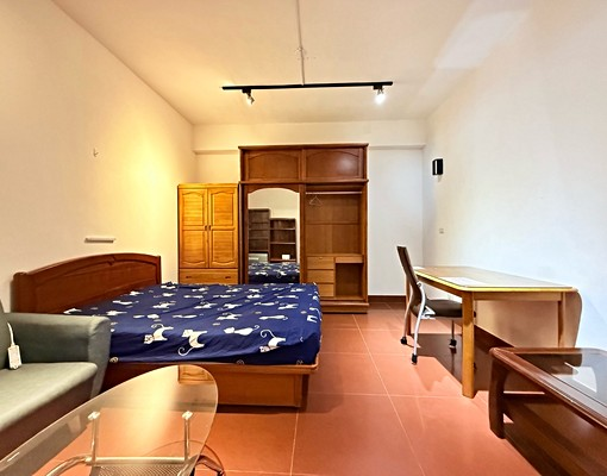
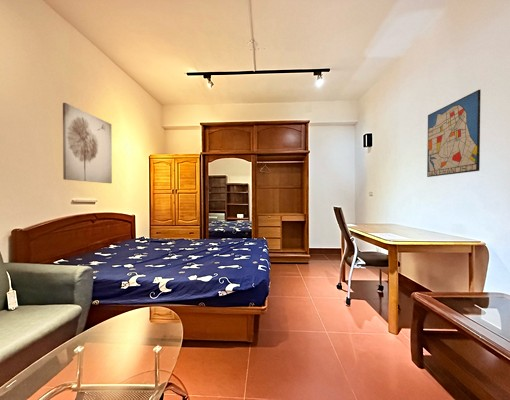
+ wall art (450, 139)
+ wall art (90, 148)
